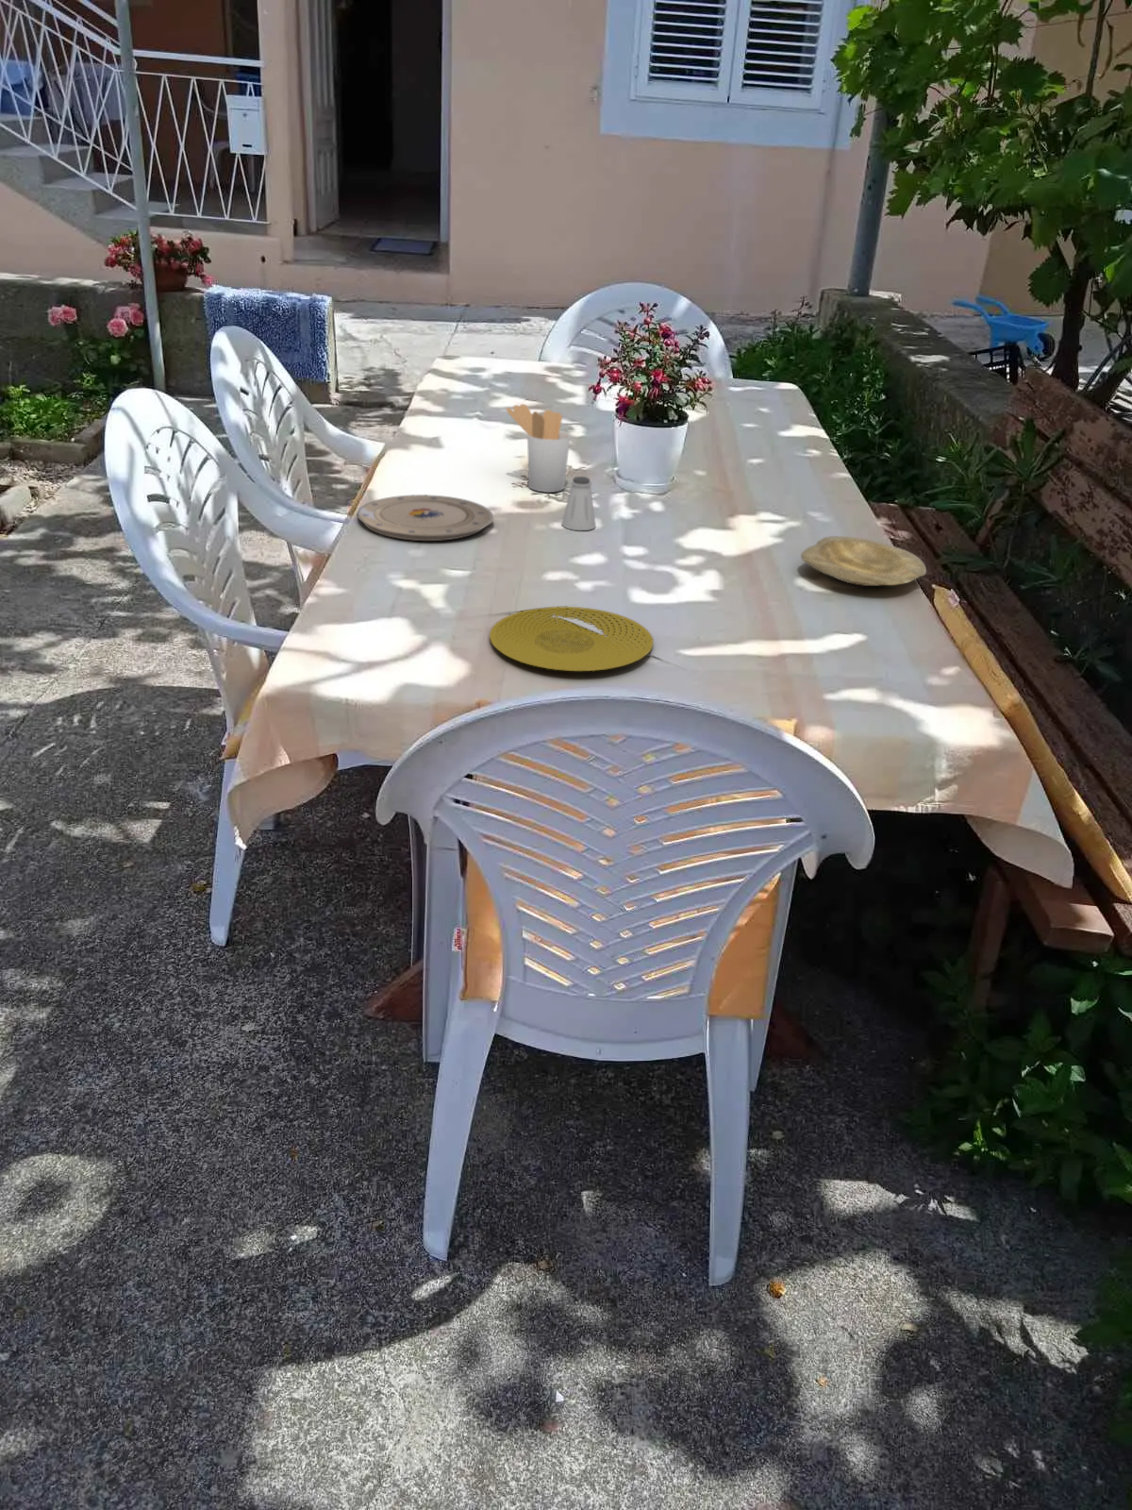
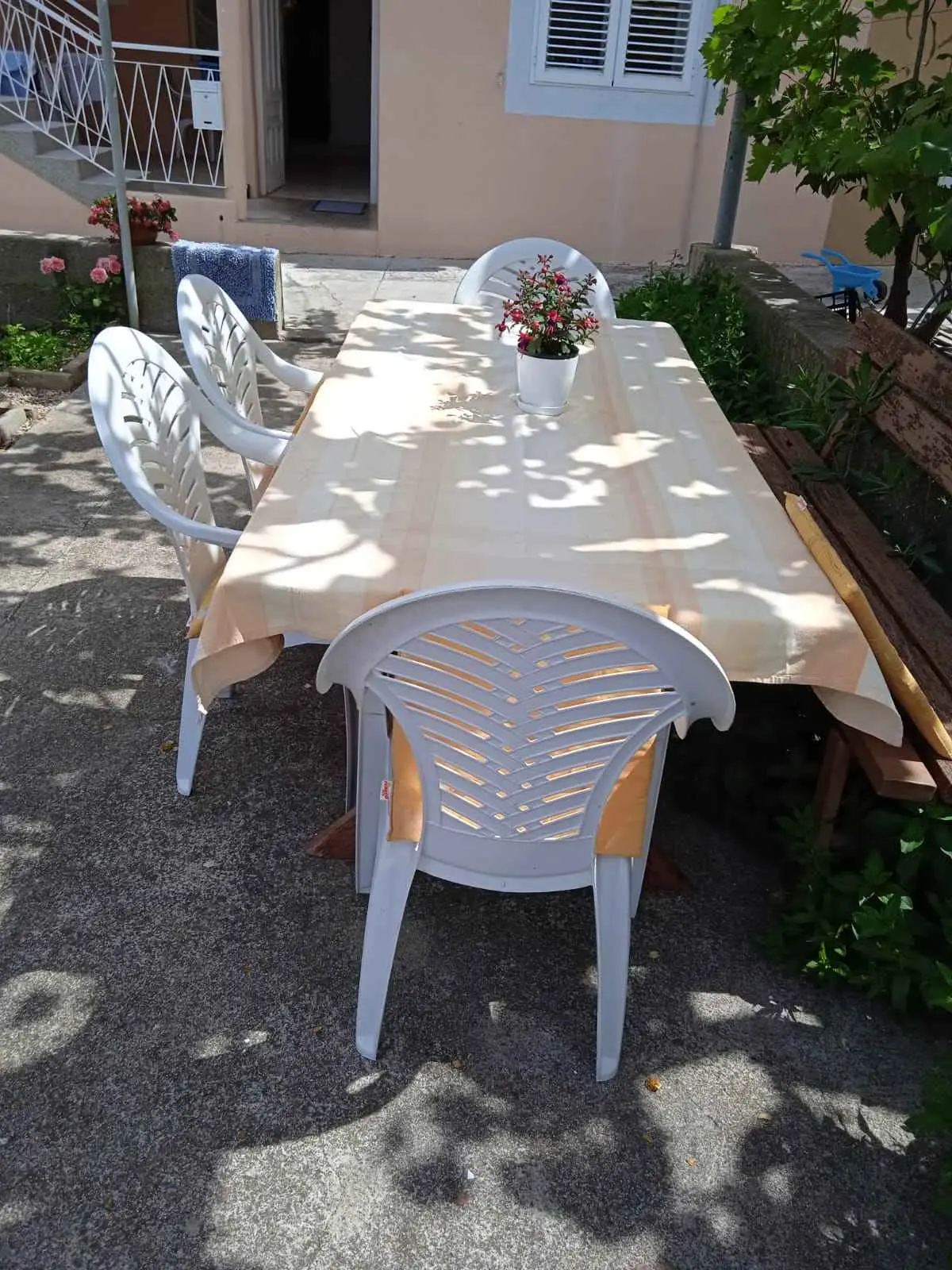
- plate (426, 517)
- plate (862, 566)
- plate (571, 638)
- saltshaker (580, 502)
- utensil holder (537, 446)
